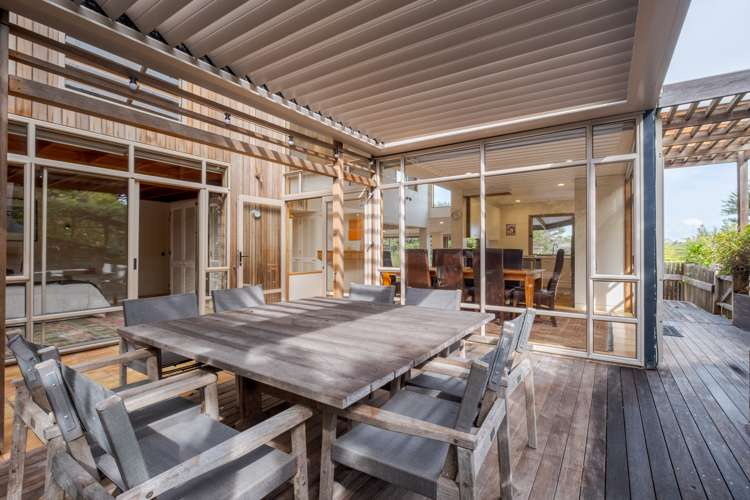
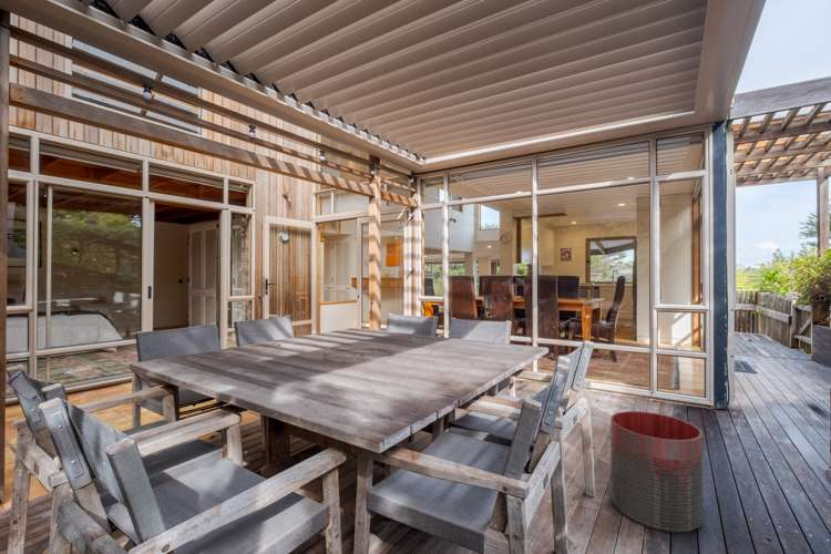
+ trash can (654, 466)
